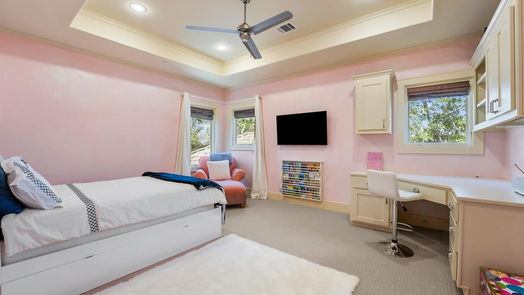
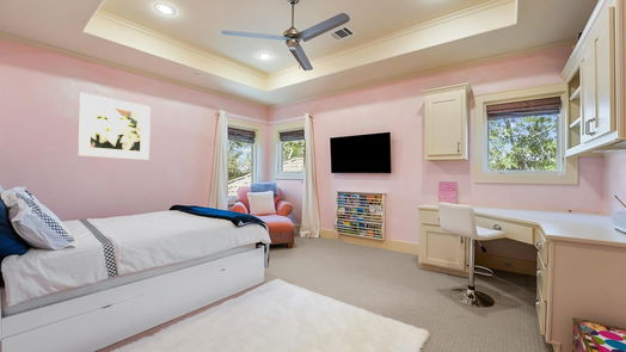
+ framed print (117, 129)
